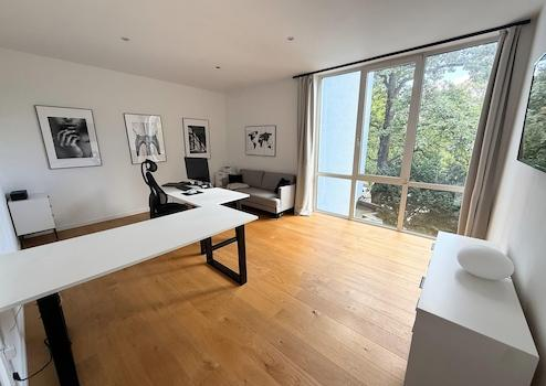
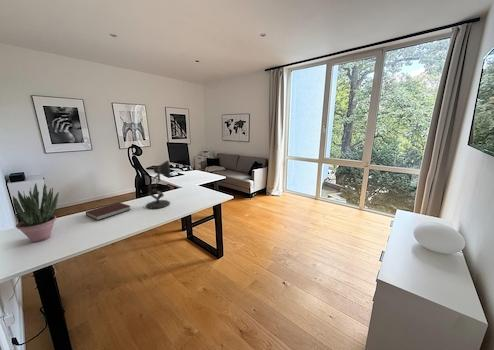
+ desk lamp (157, 183)
+ notebook (109, 210)
+ potted plant (39, 211)
